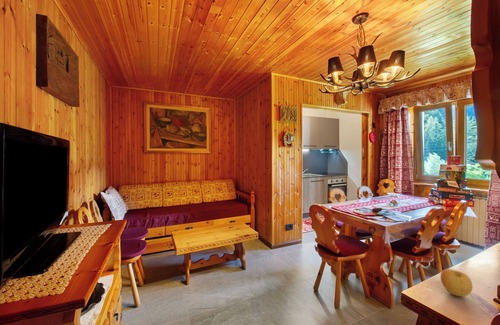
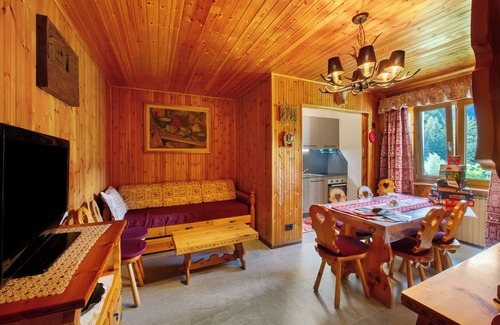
- apple (456, 283)
